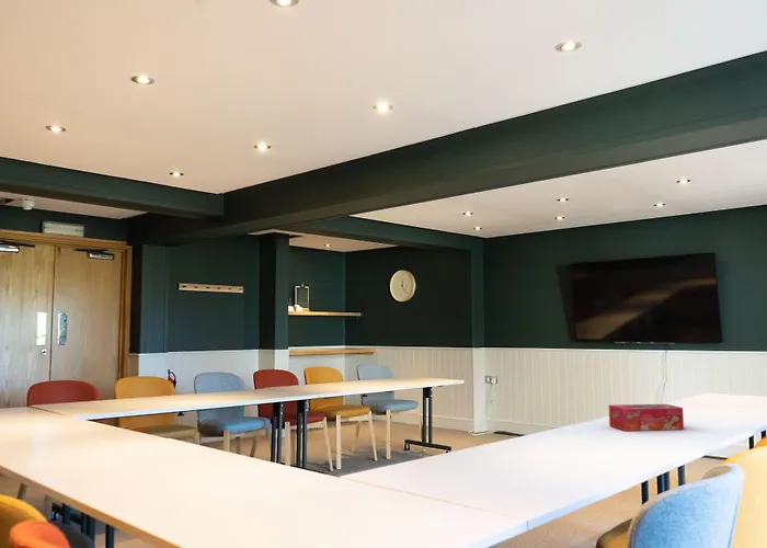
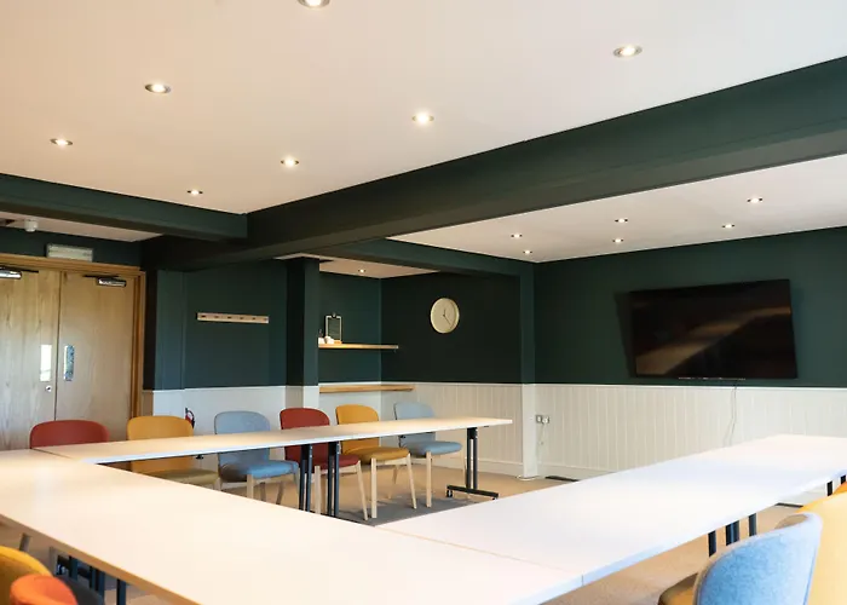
- tissue box (645, 416)
